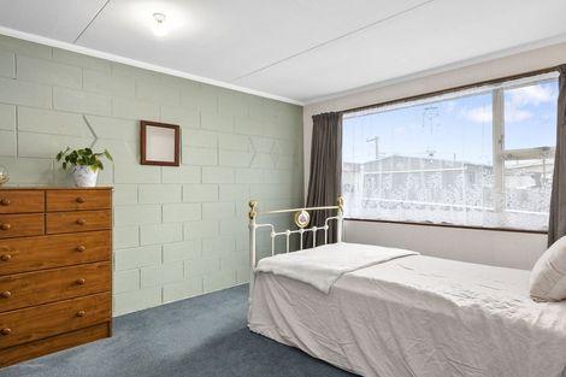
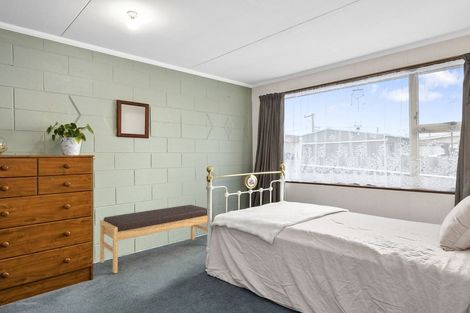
+ bench (160, 231)
